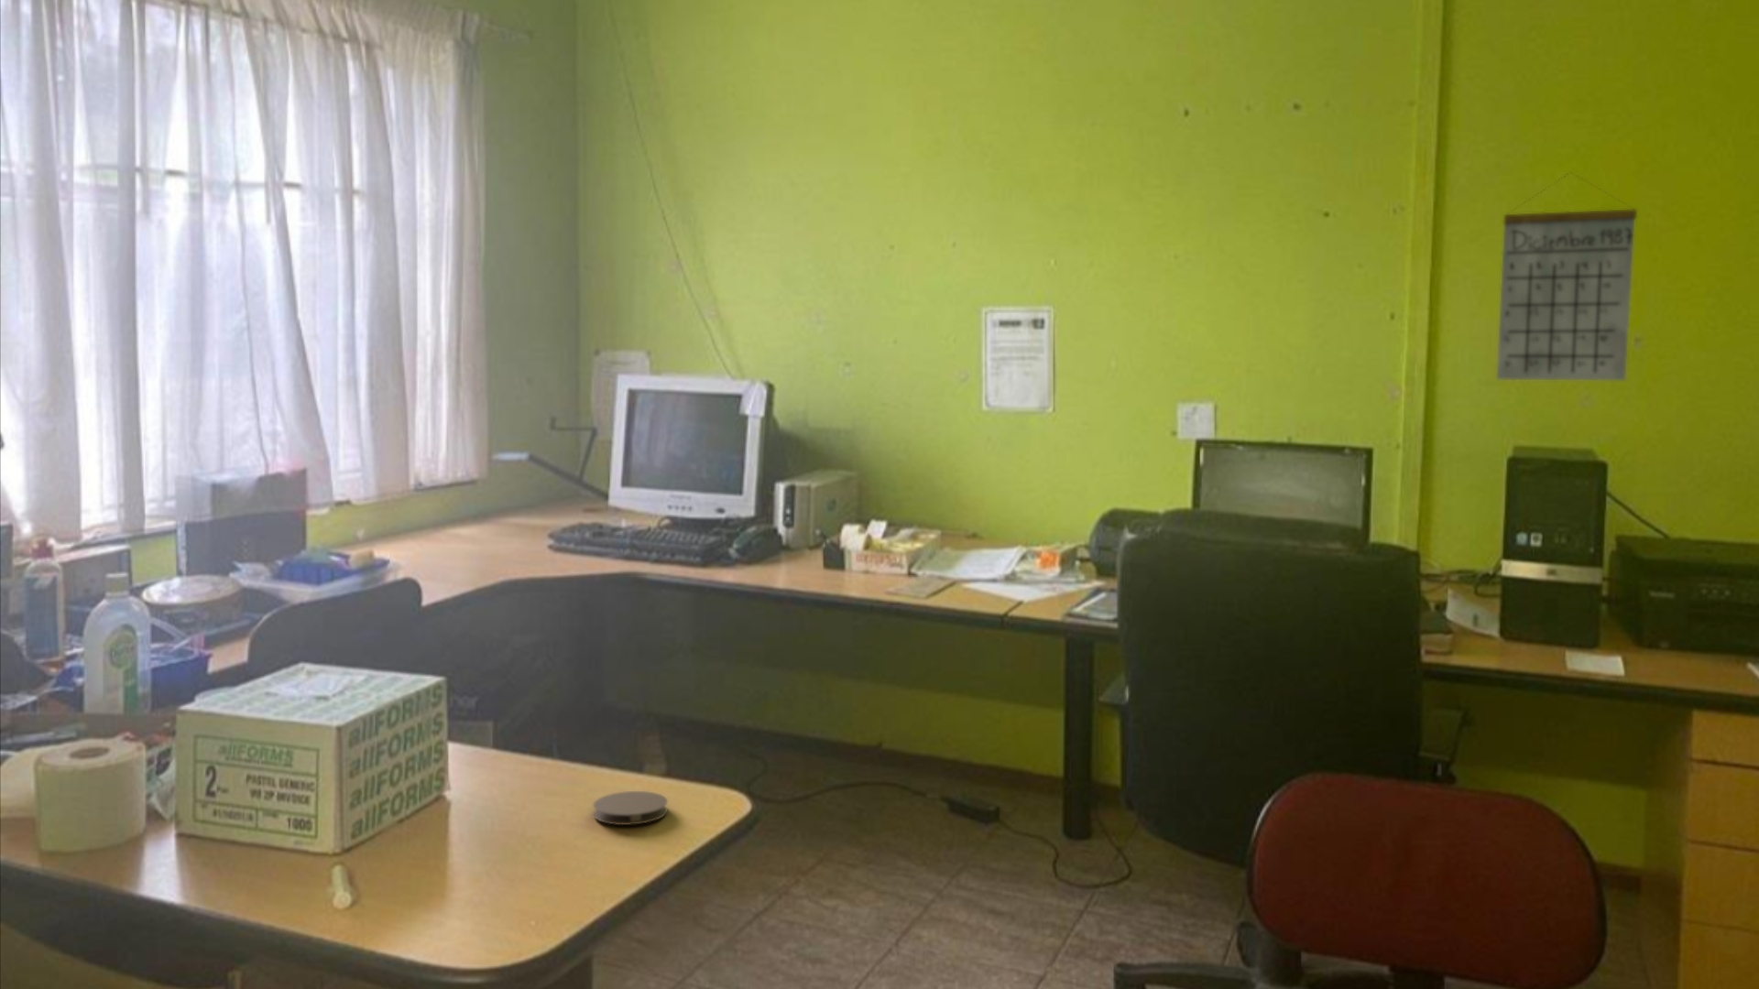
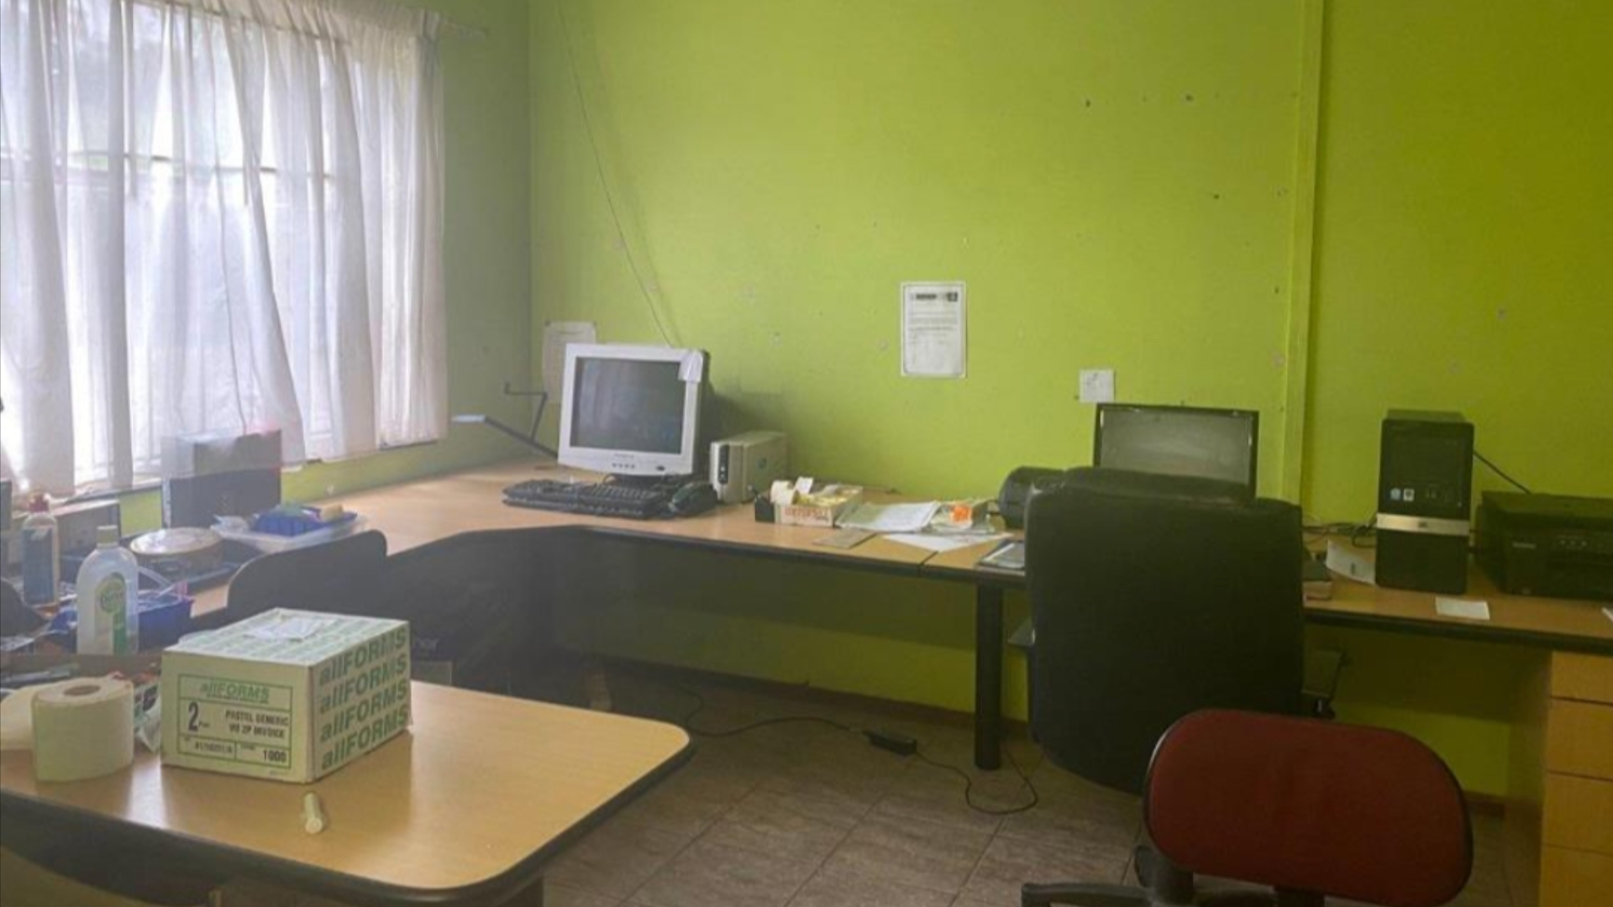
- coaster (631, 807)
- calendar (1566, 275)
